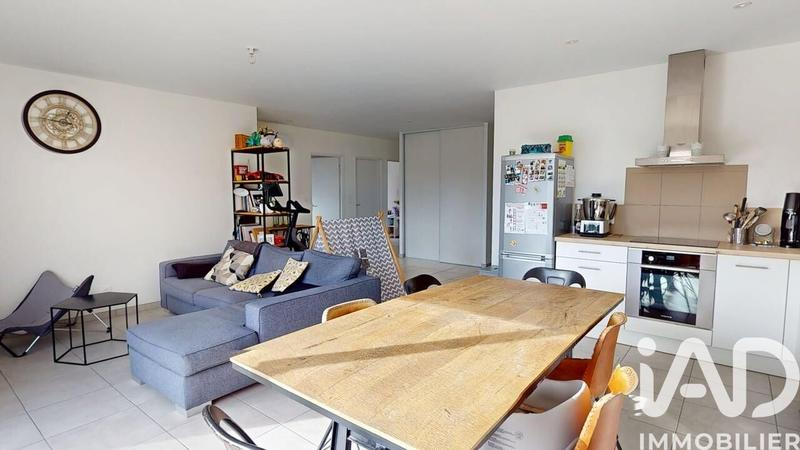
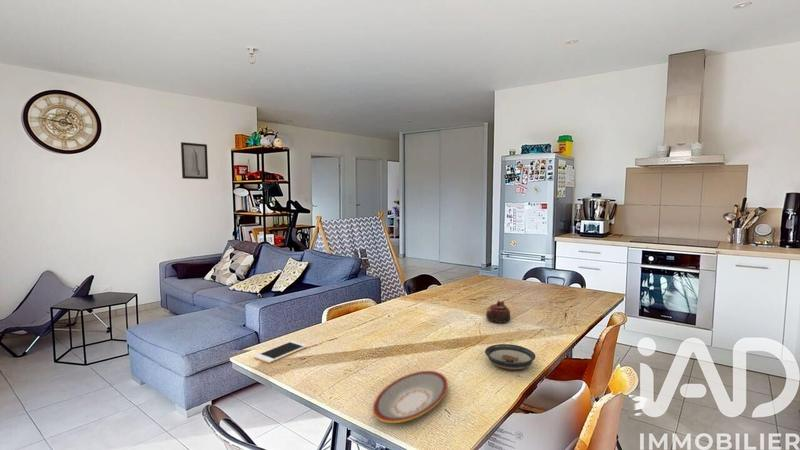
+ wall art (194, 161)
+ cell phone (281, 351)
+ saucer (509, 358)
+ teapot (498, 310)
+ plate (412, 397)
